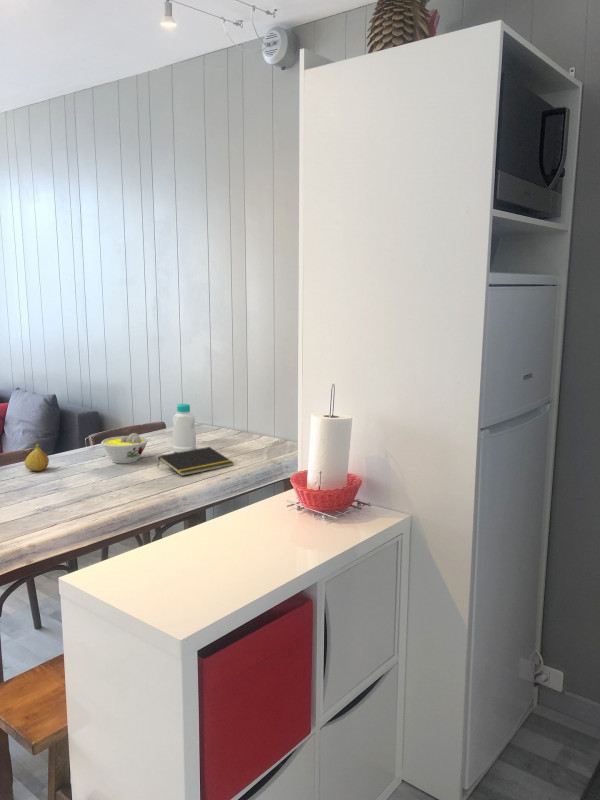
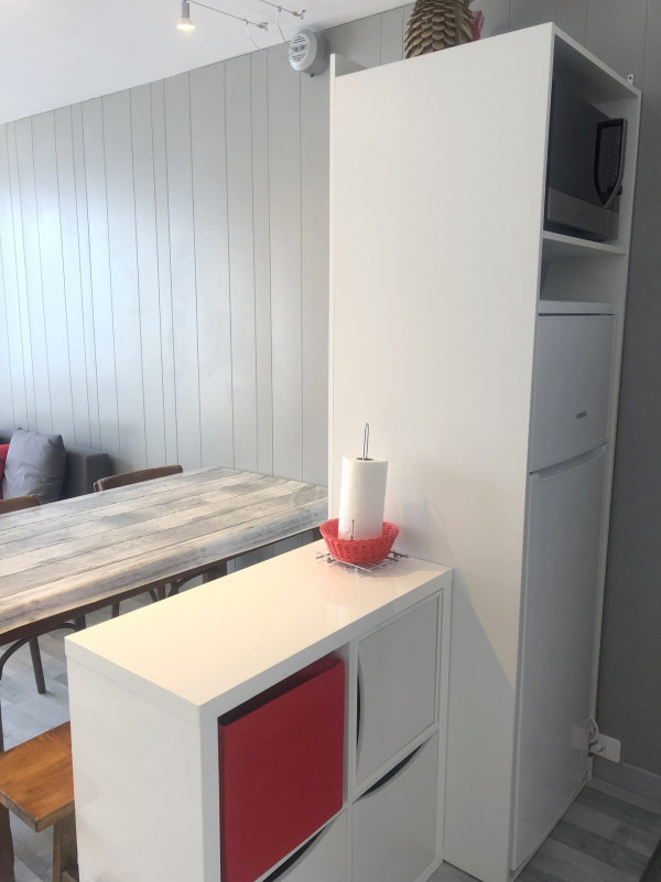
- bottle (183, 428)
- bowl (124, 447)
- fruit (36, 457)
- notepad (196, 460)
